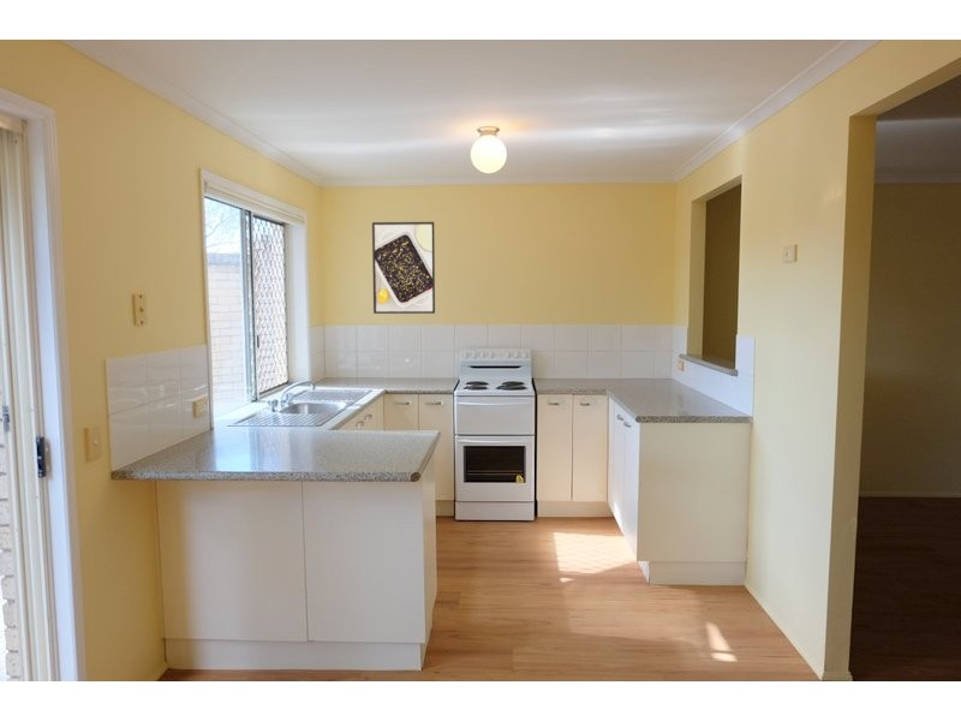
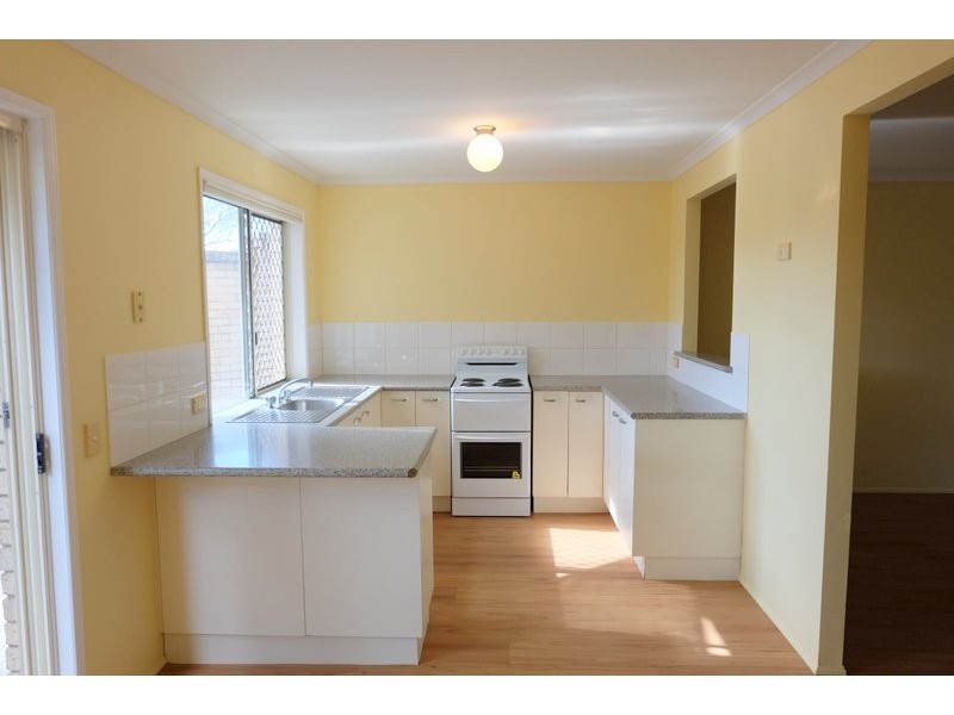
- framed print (404, 268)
